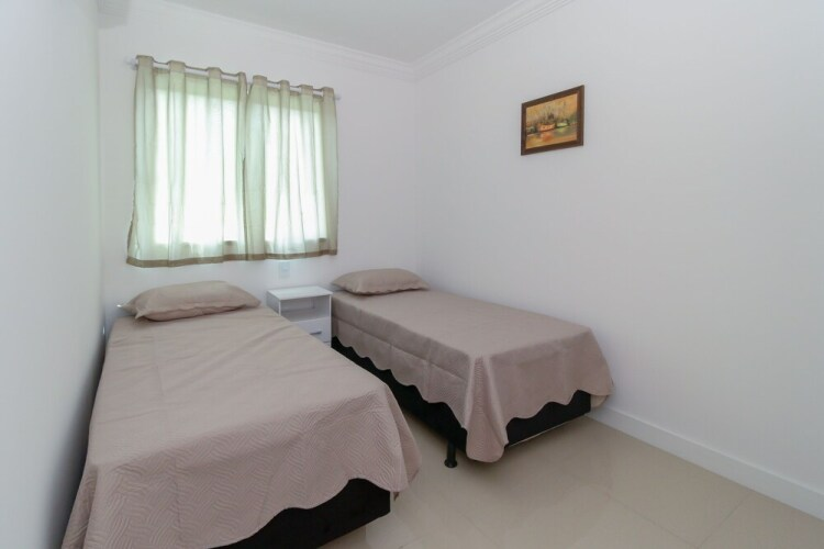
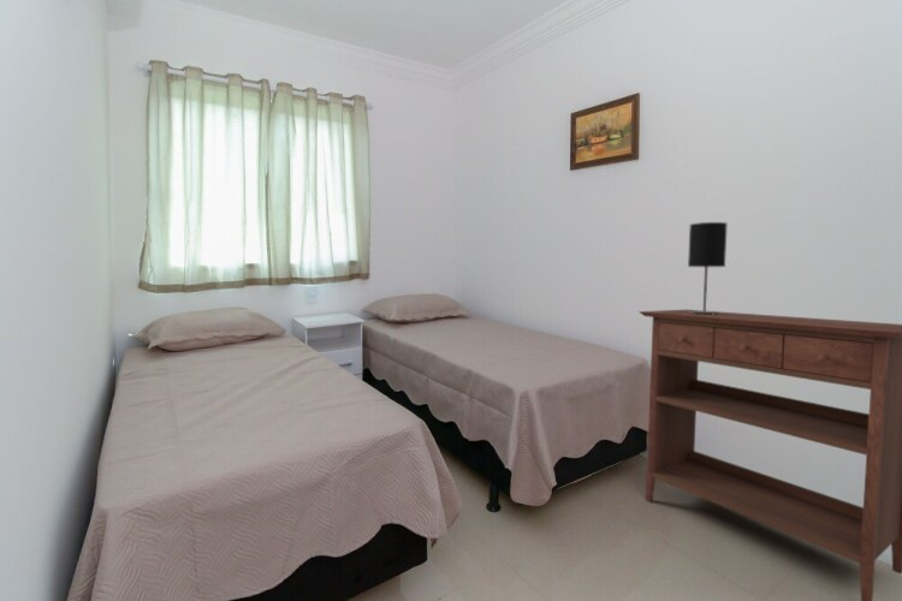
+ table lamp (706, 268)
+ console table (760, 427)
